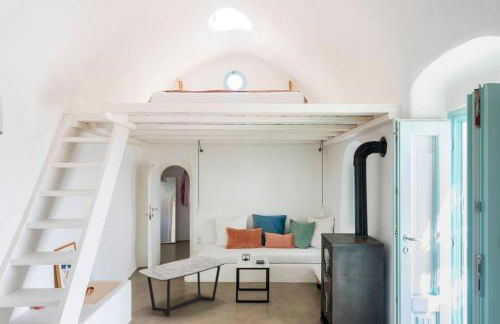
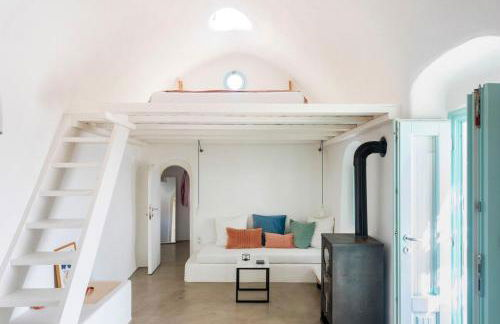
- coffee table (180, 277)
